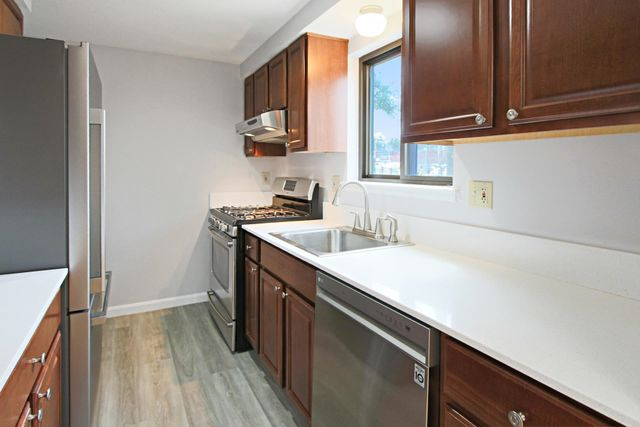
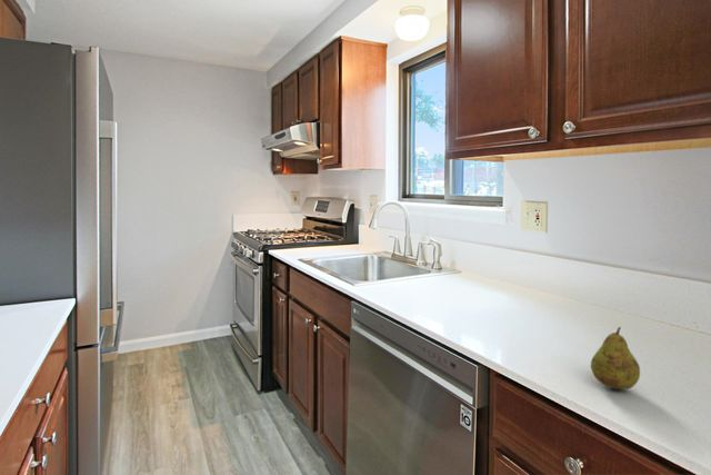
+ fruit (614, 358)
